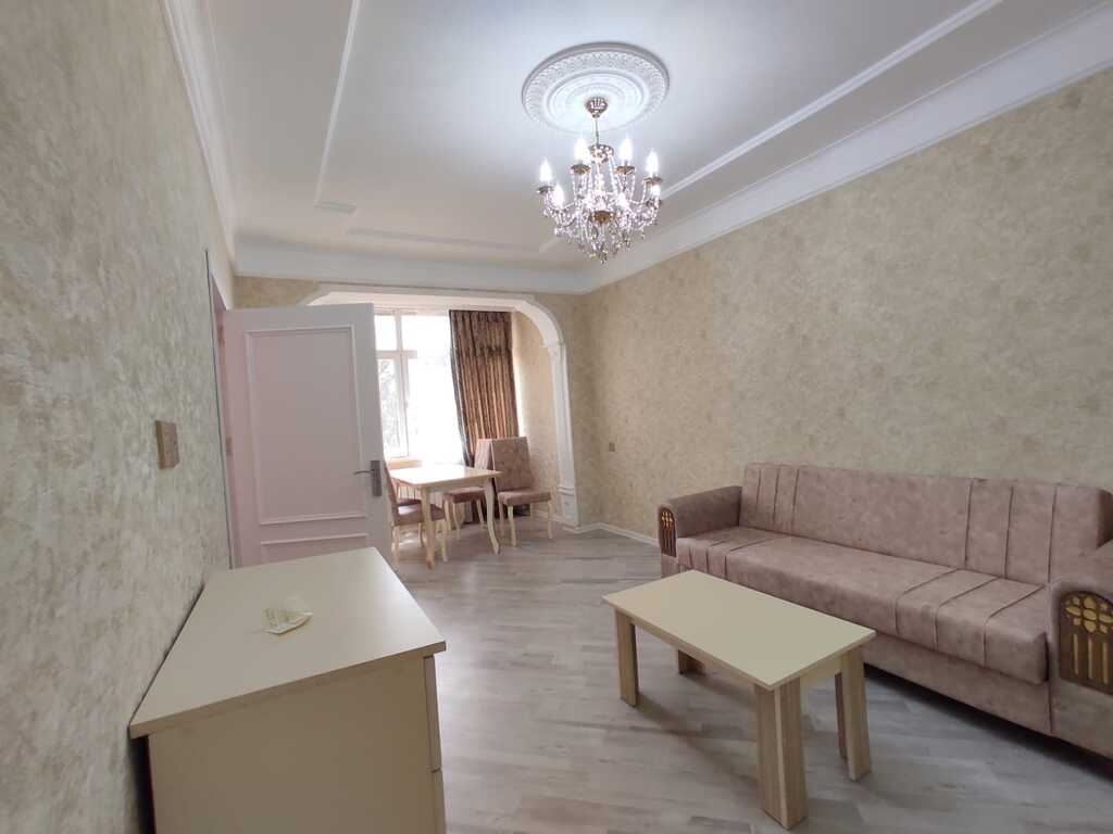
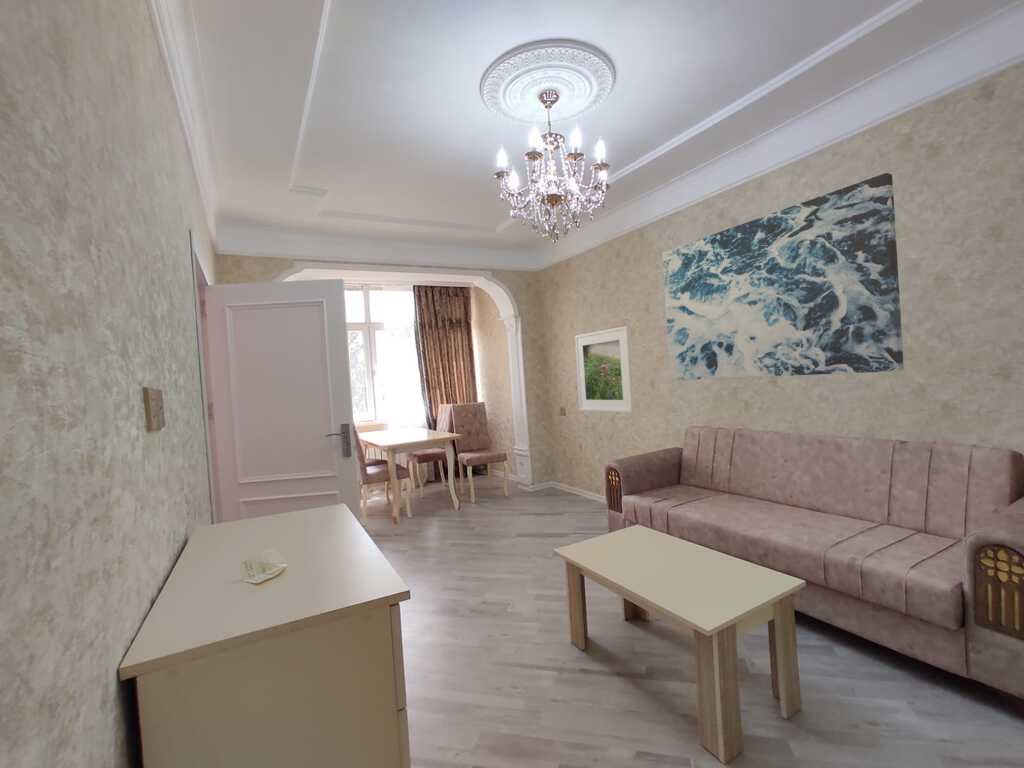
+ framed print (602, 371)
+ wall art (758, 299)
